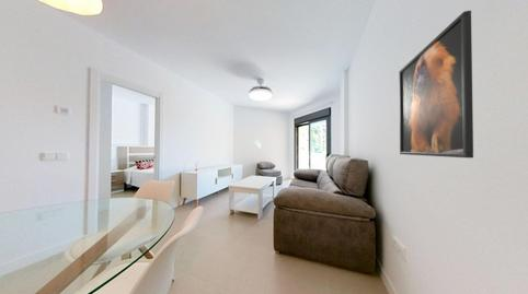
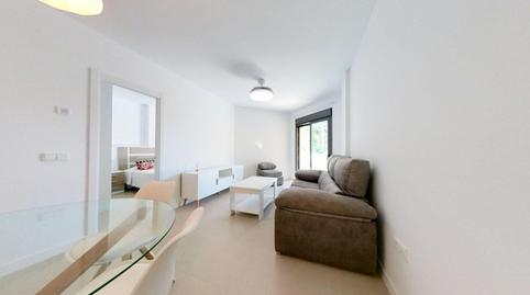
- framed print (425, 102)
